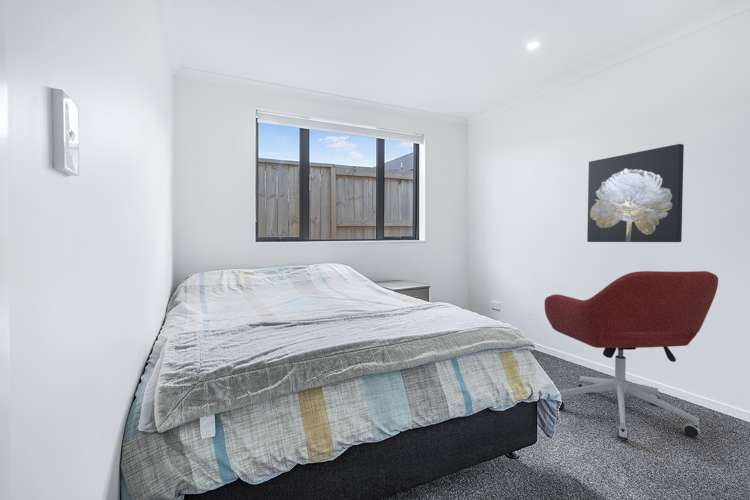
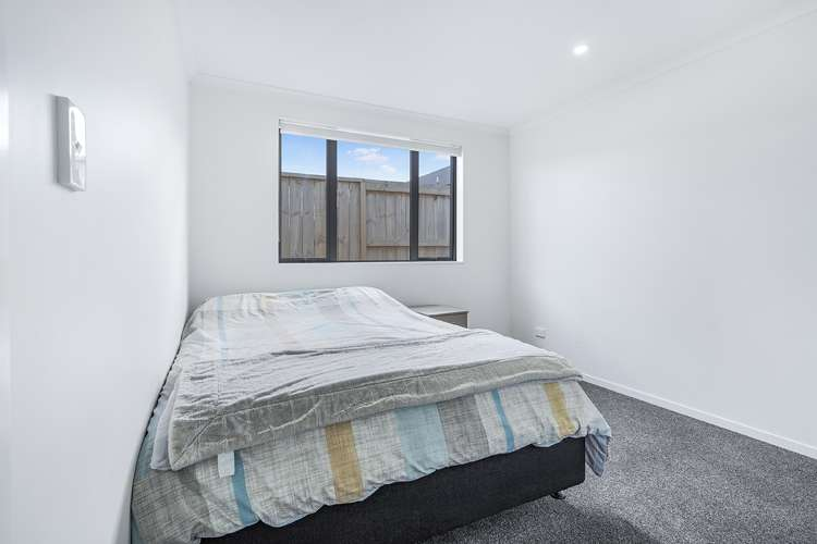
- office chair (620, 340)
- wall art (630, 198)
